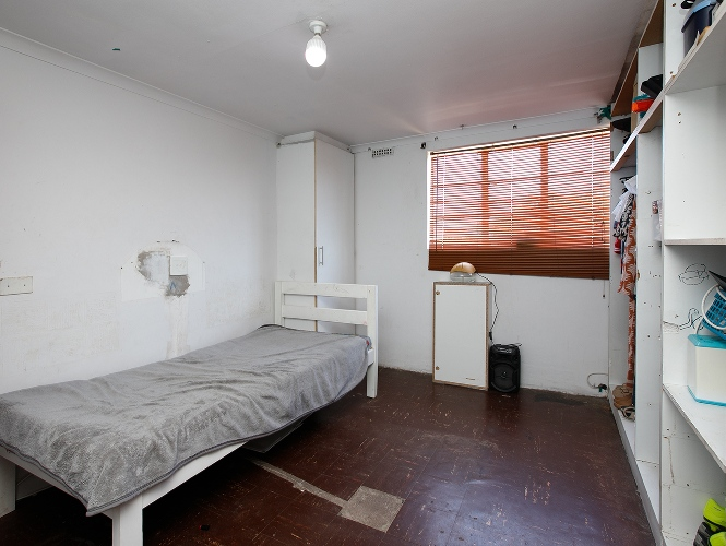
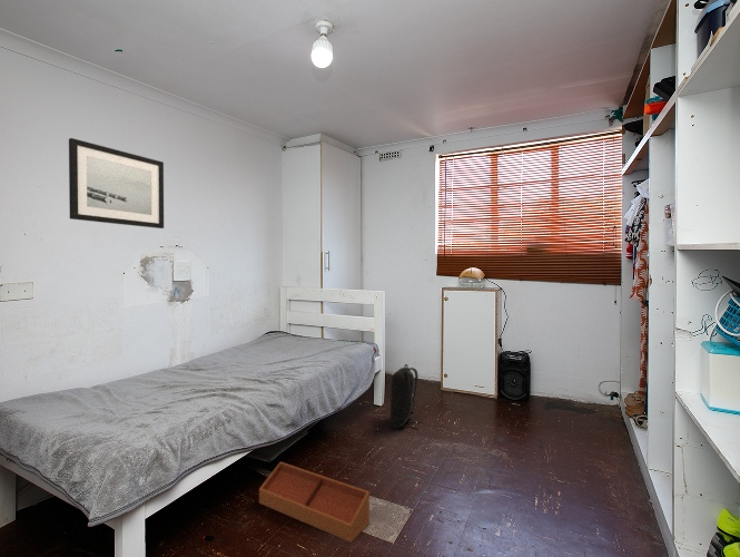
+ storage bin (312, 497)
+ wall art (120, 187)
+ backpack (406, 393)
